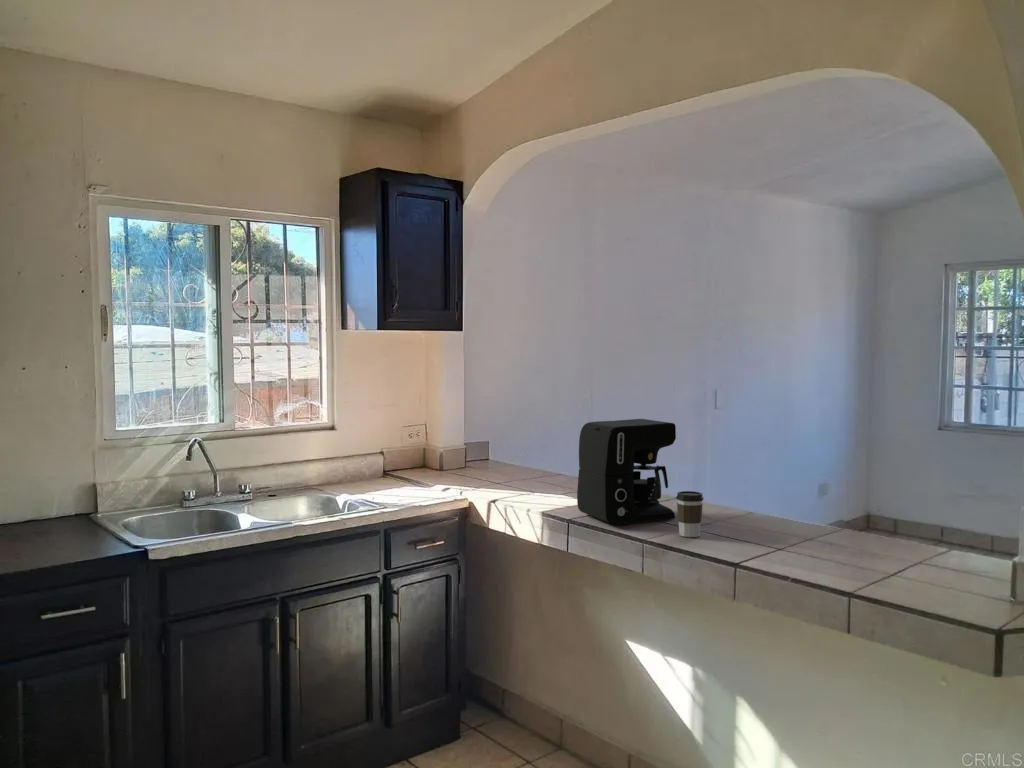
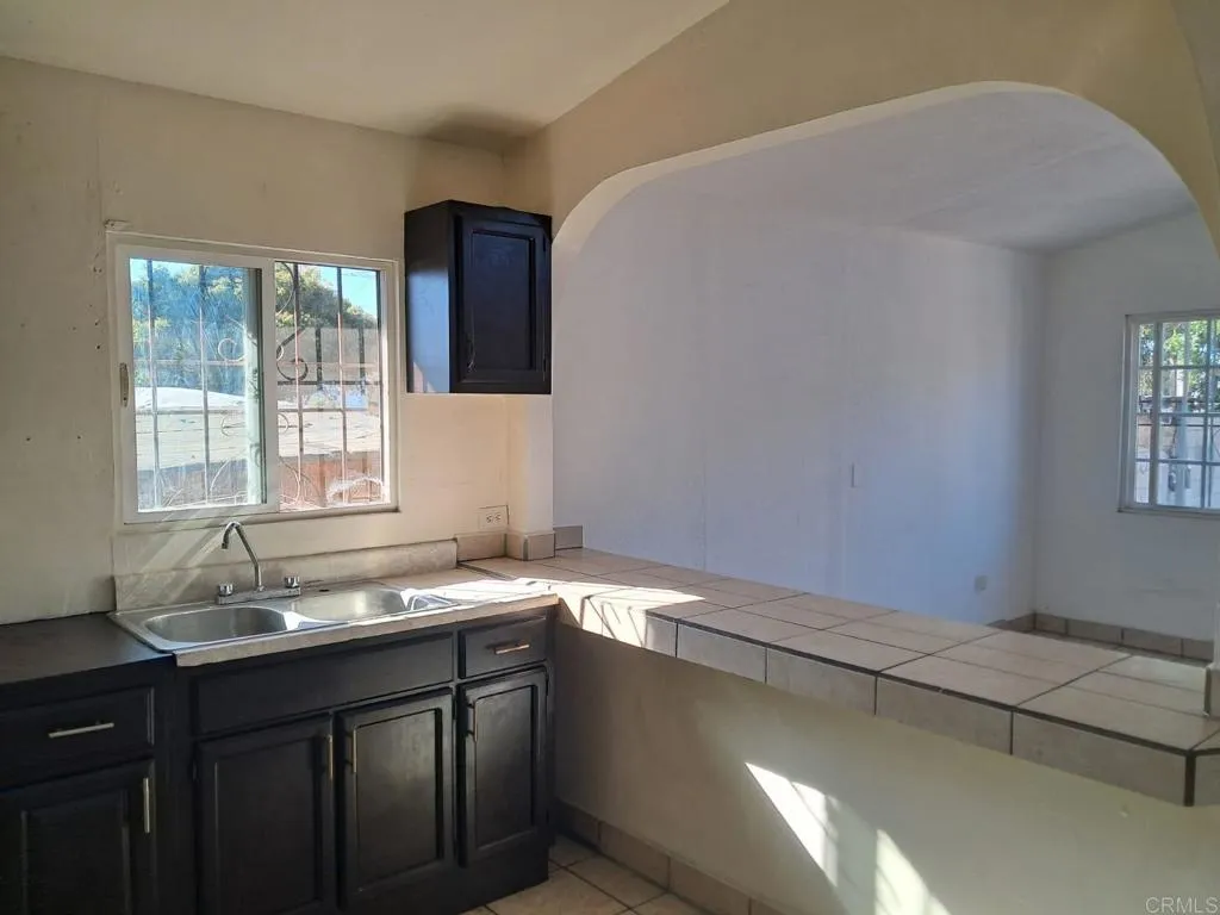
- coffee maker (630, 469)
- coffee cup (689, 514)
